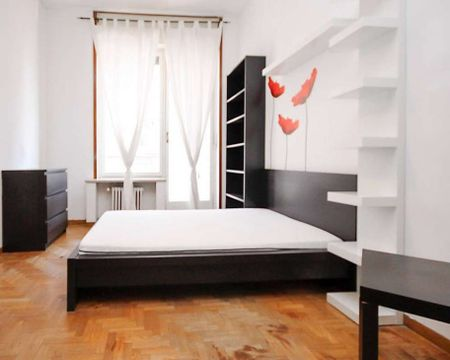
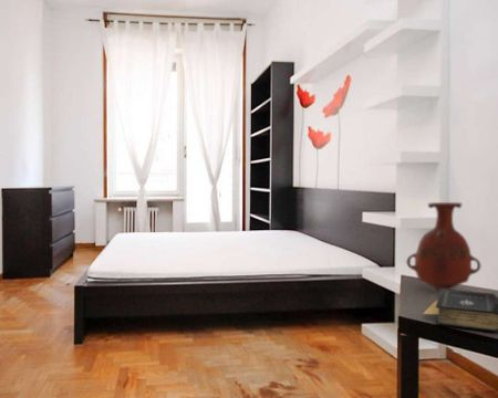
+ vase (443, 247)
+ book (461, 307)
